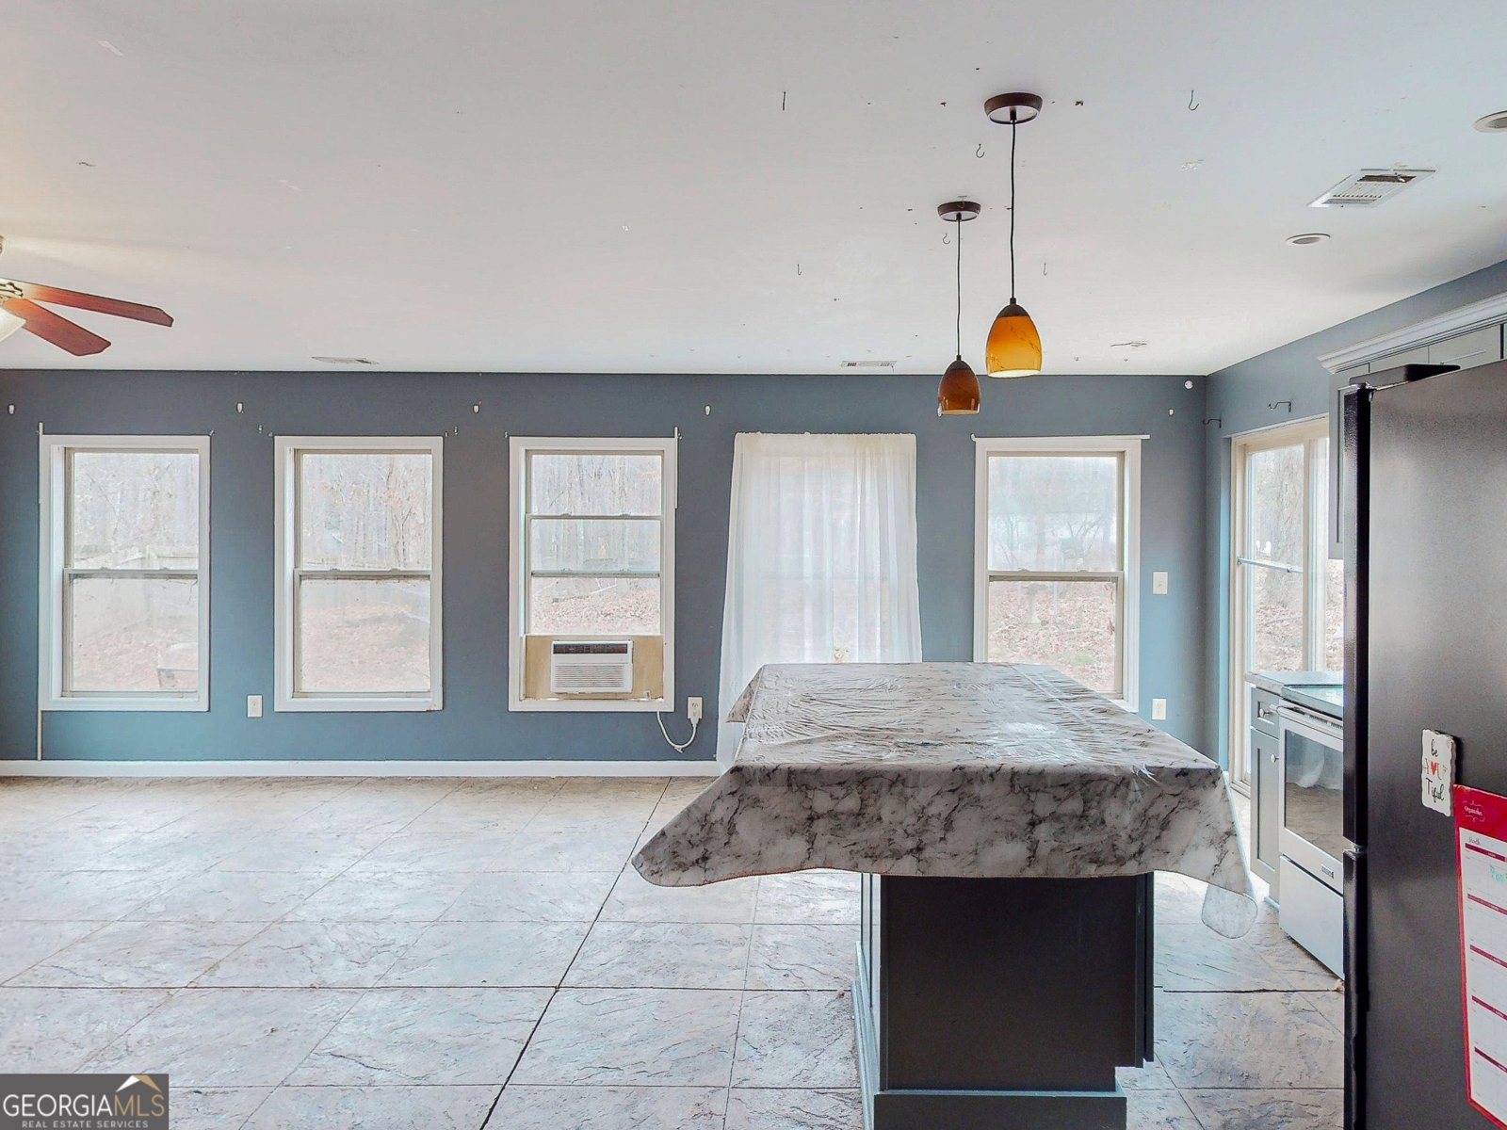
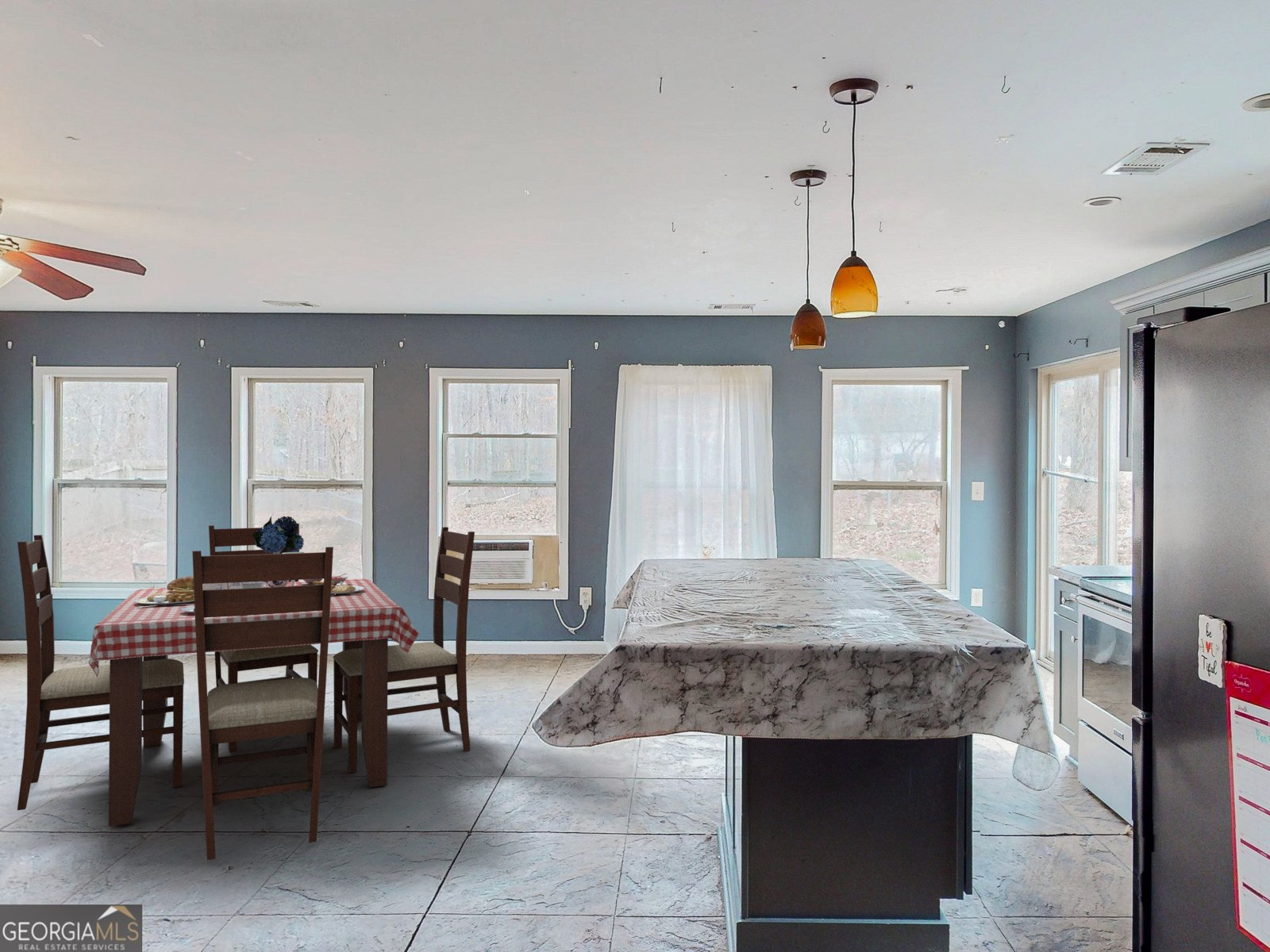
+ dining table (264, 641)
